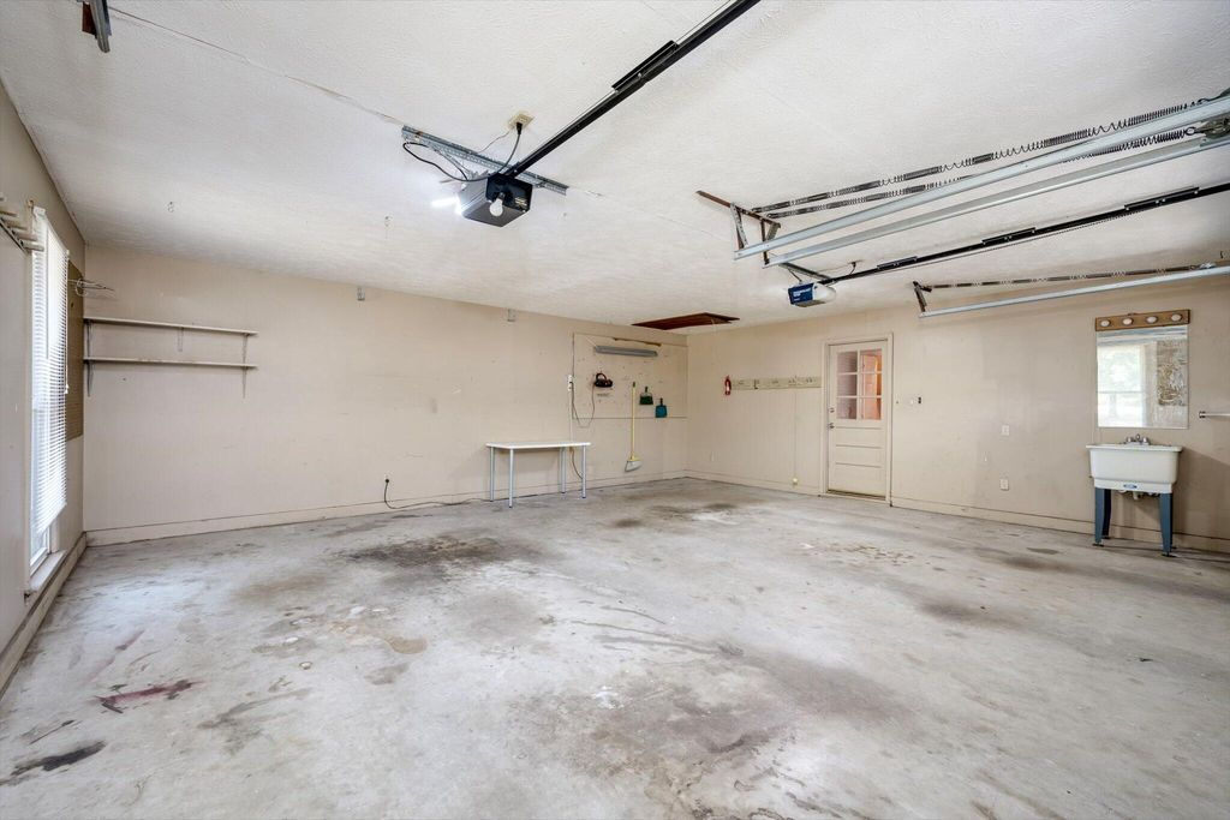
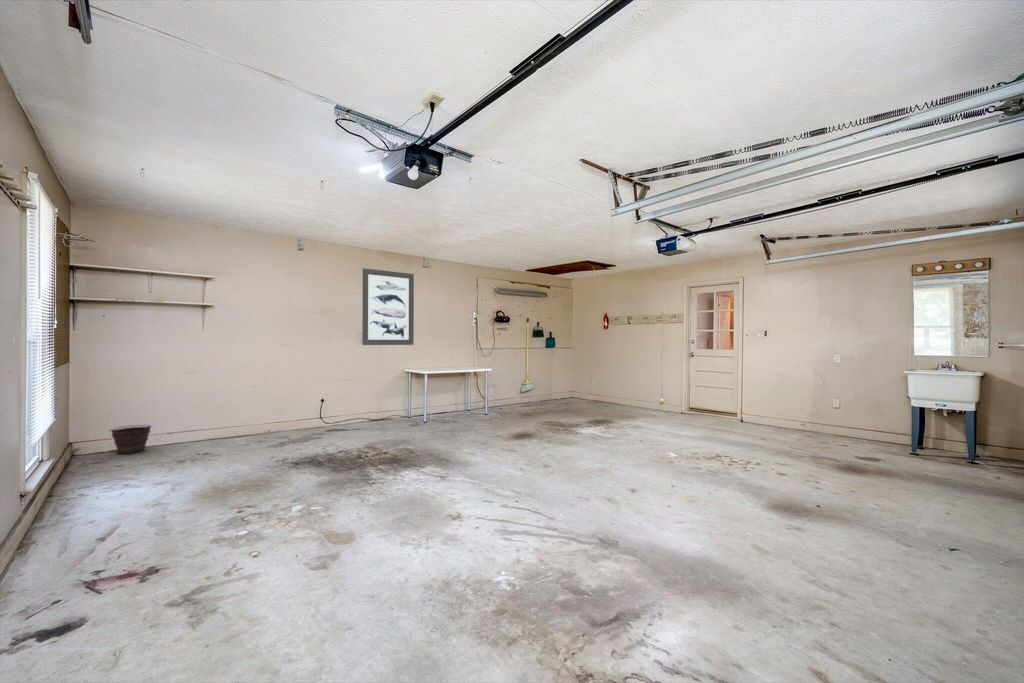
+ bucket (131, 439)
+ wall art (389, 308)
